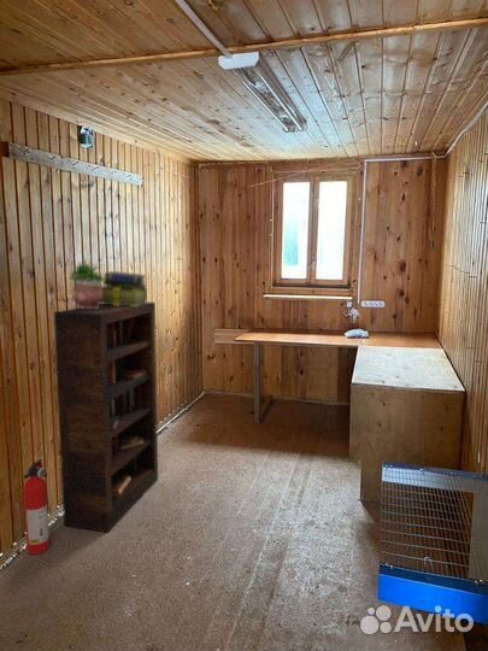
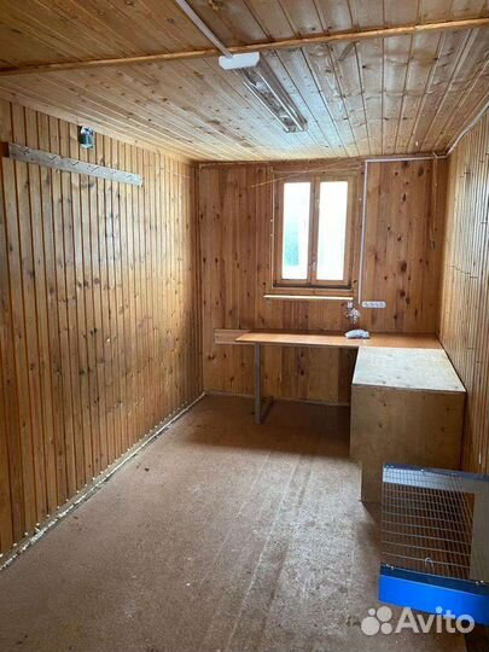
- fire extinguisher (36, 505)
- potted plant (89, 283)
- bookcase (112, 406)
- stack of books (124, 287)
